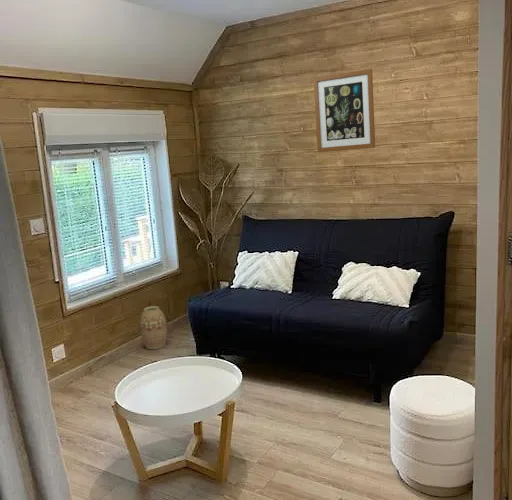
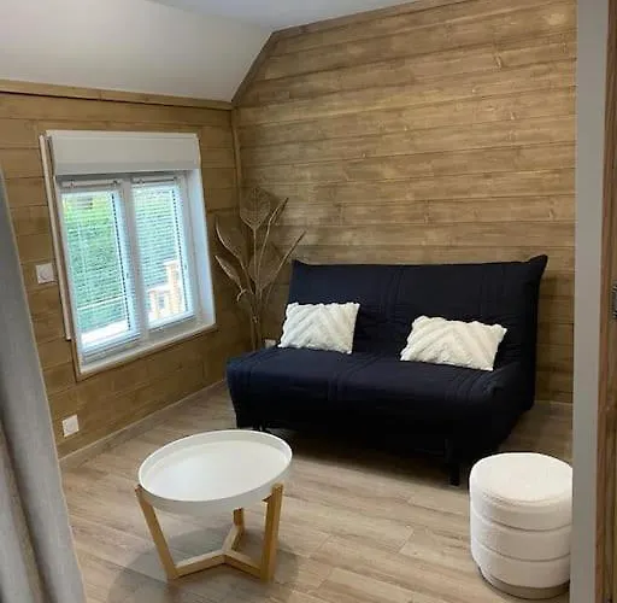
- vase (153, 327)
- wall art (343, 112)
